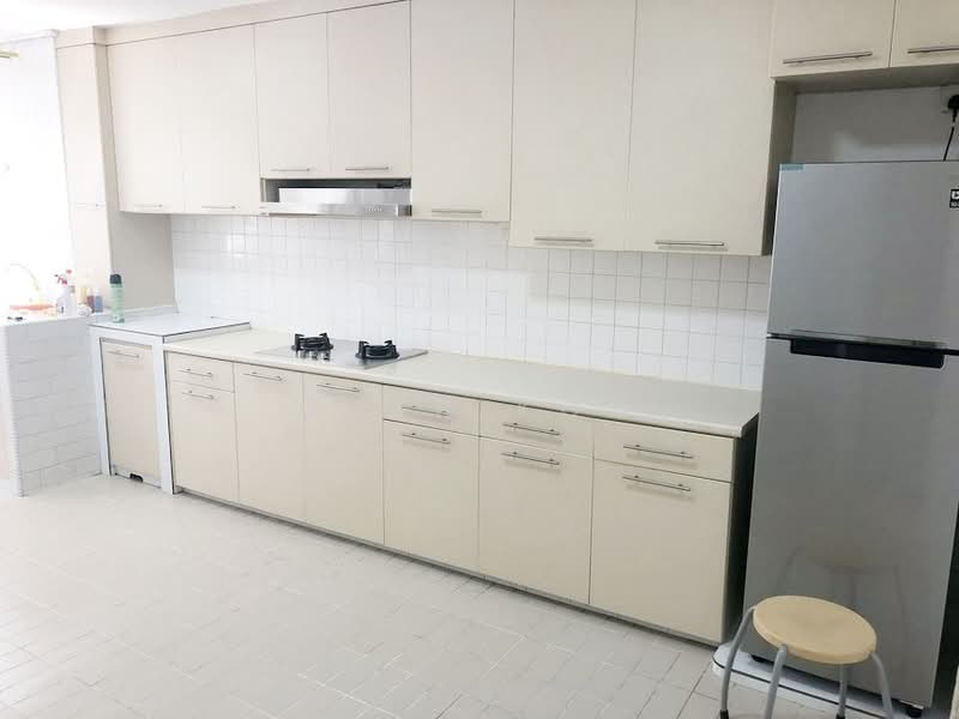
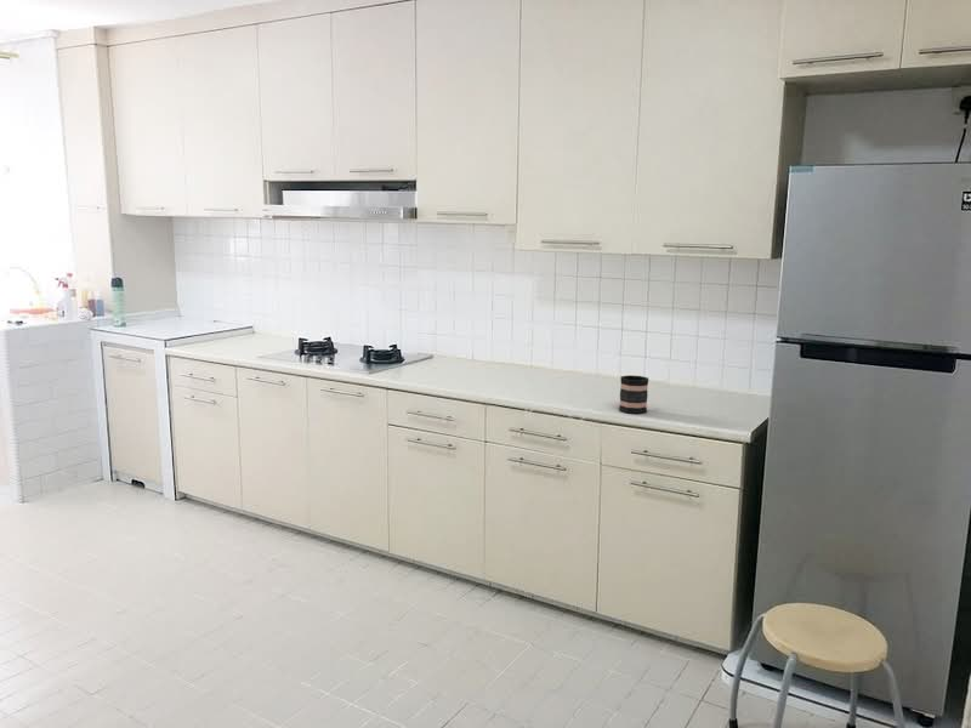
+ mug (636, 392)
